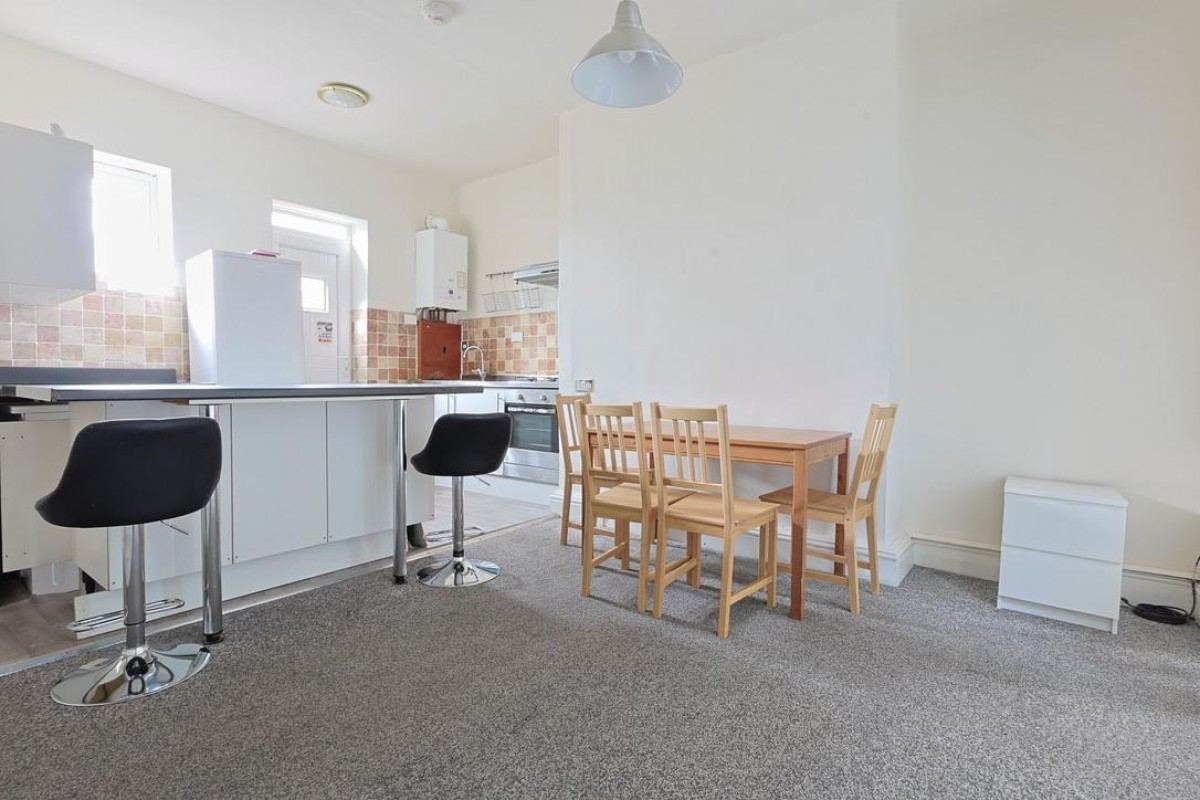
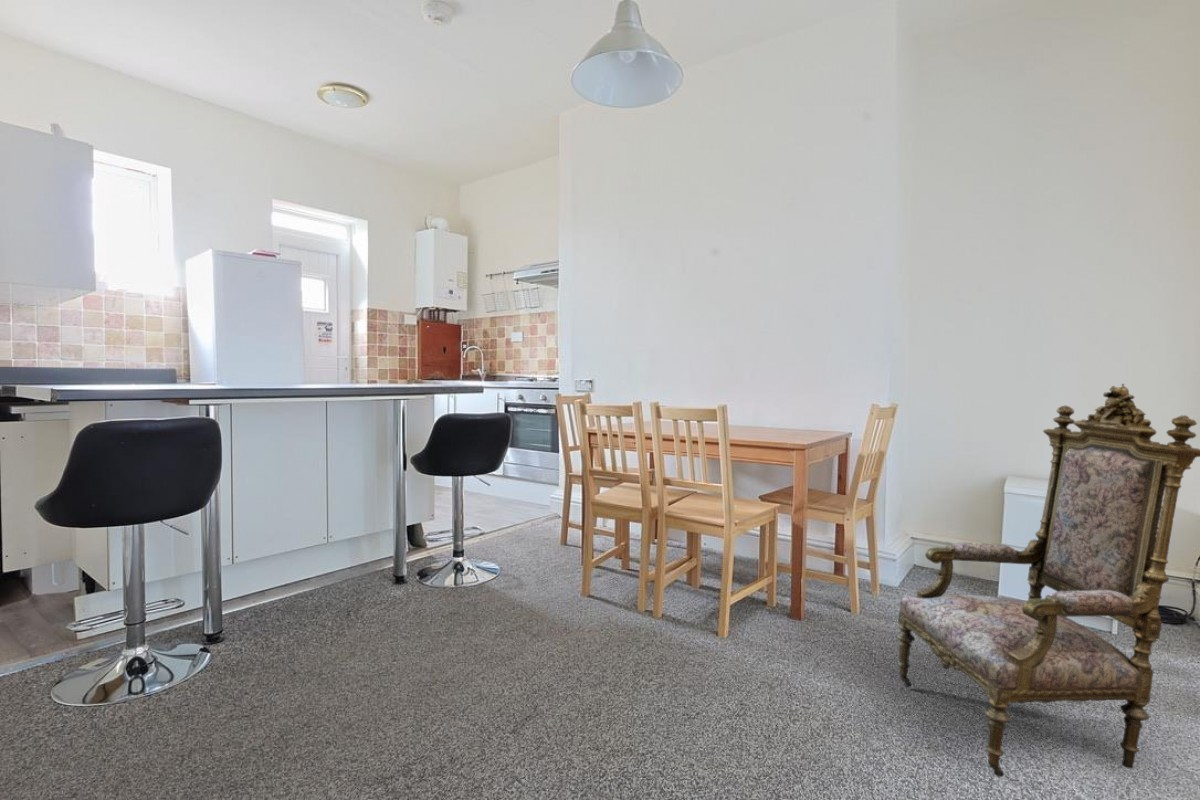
+ armchair (1028, 555)
